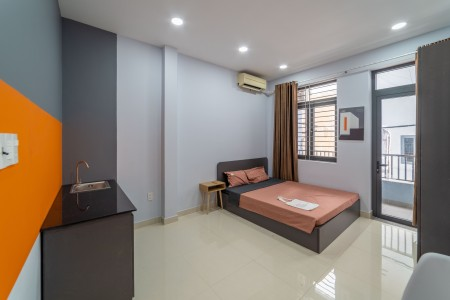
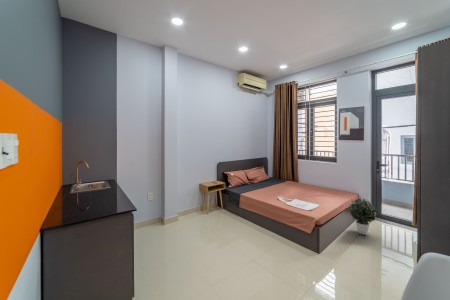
+ potted plant (362, 215)
